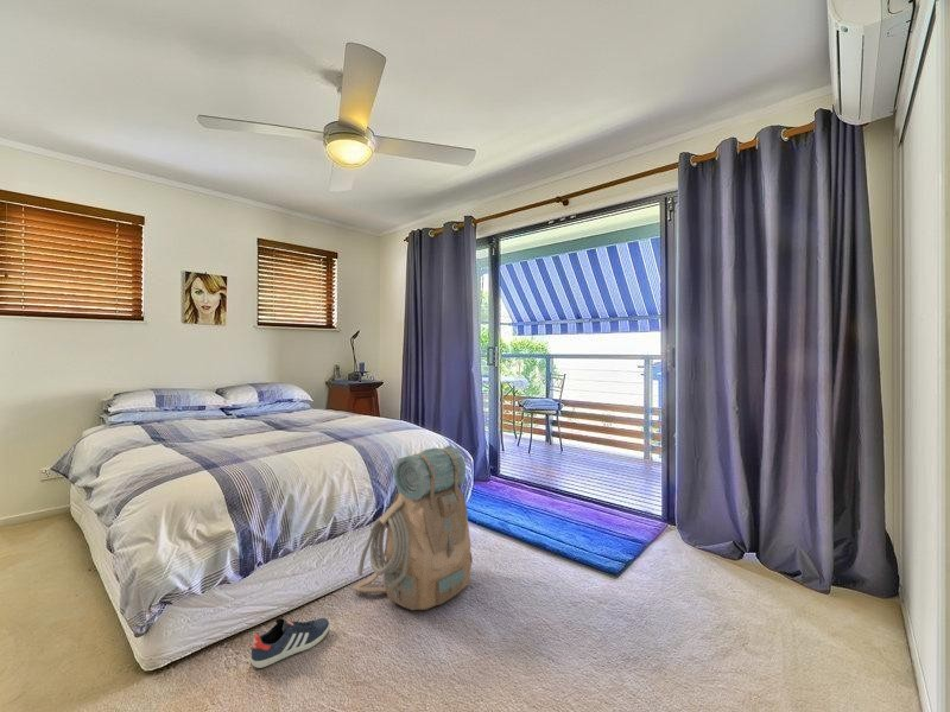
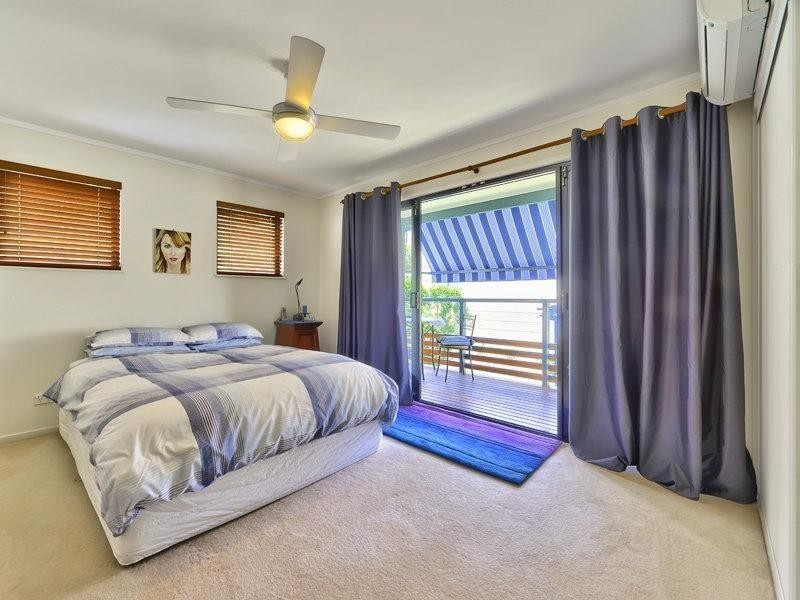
- backpack (420, 516)
- sneaker (292, 631)
